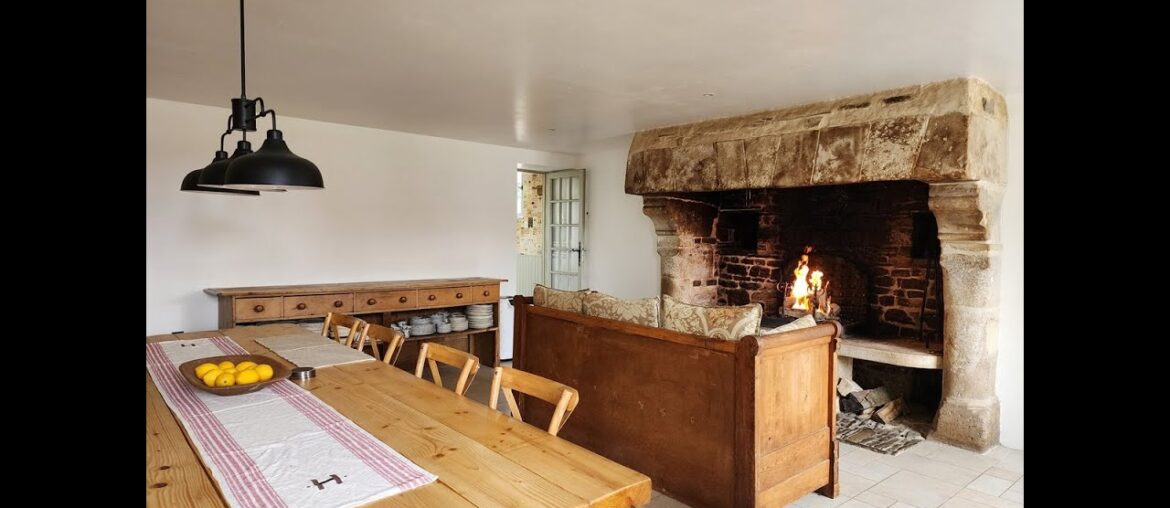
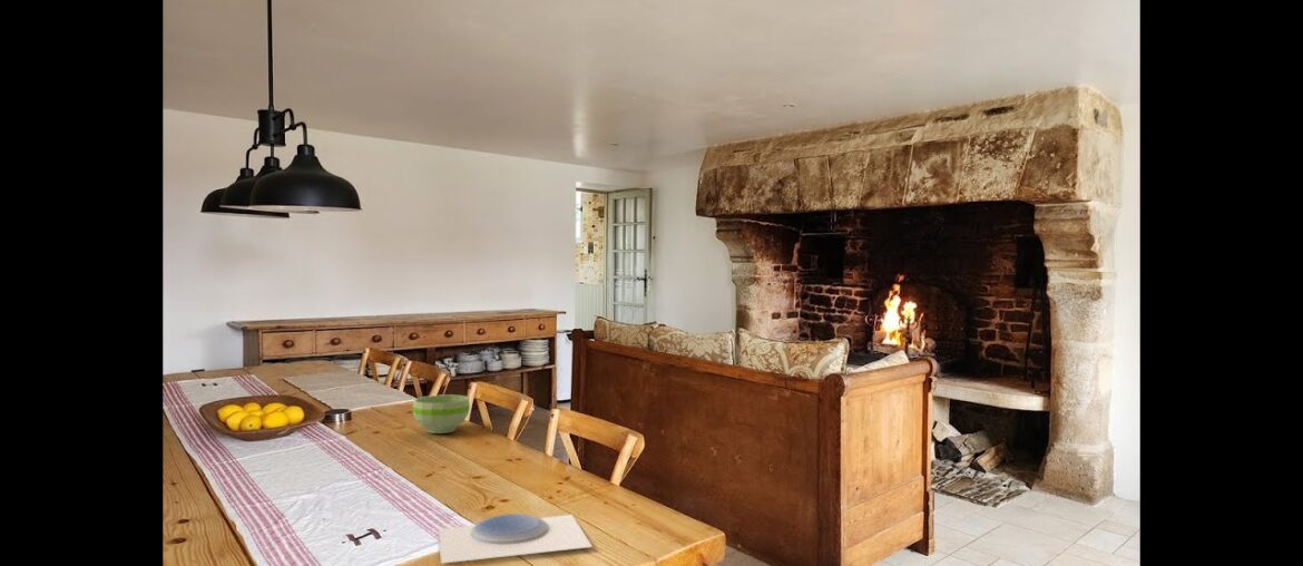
+ bowl (441, 414)
+ plate (510, 525)
